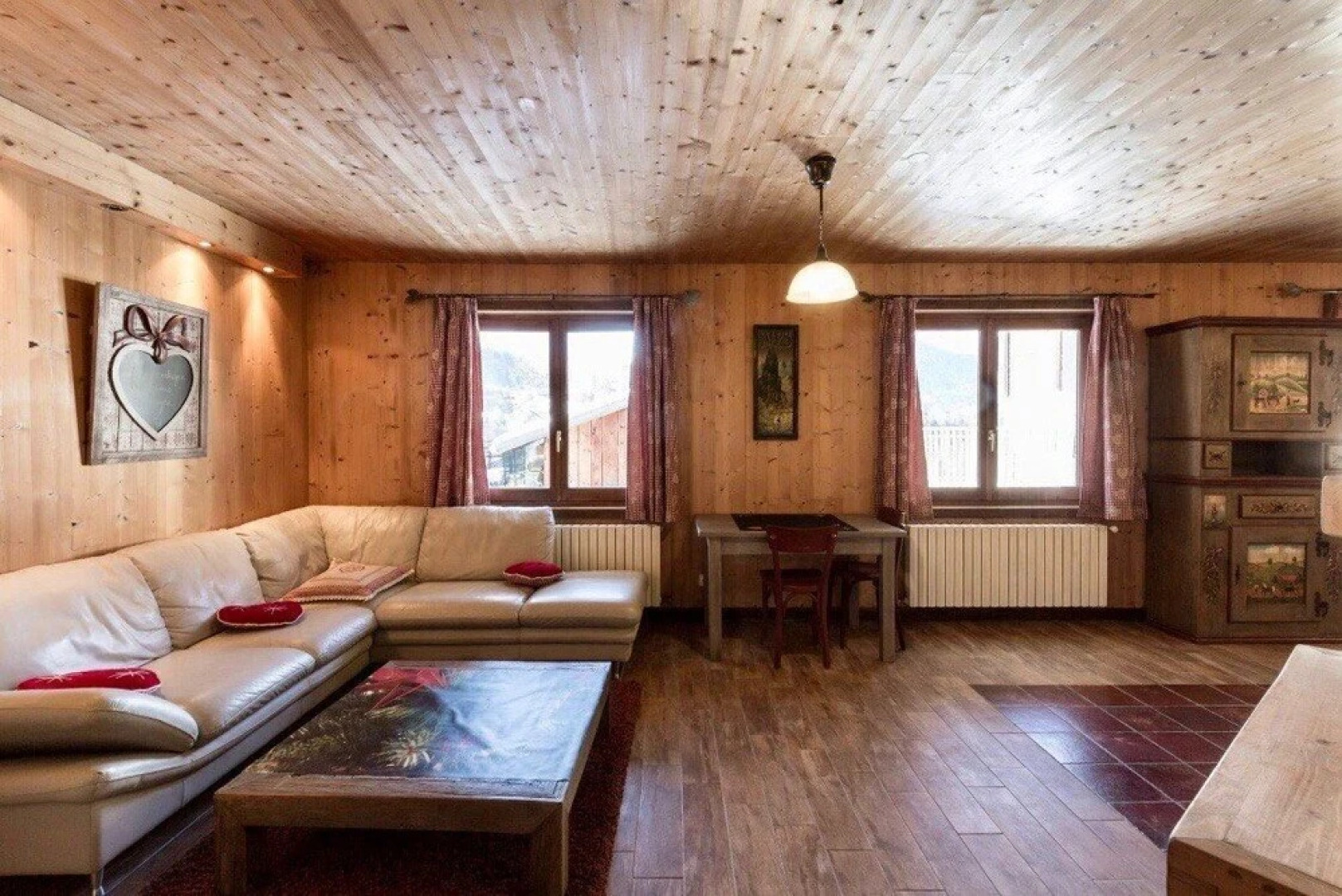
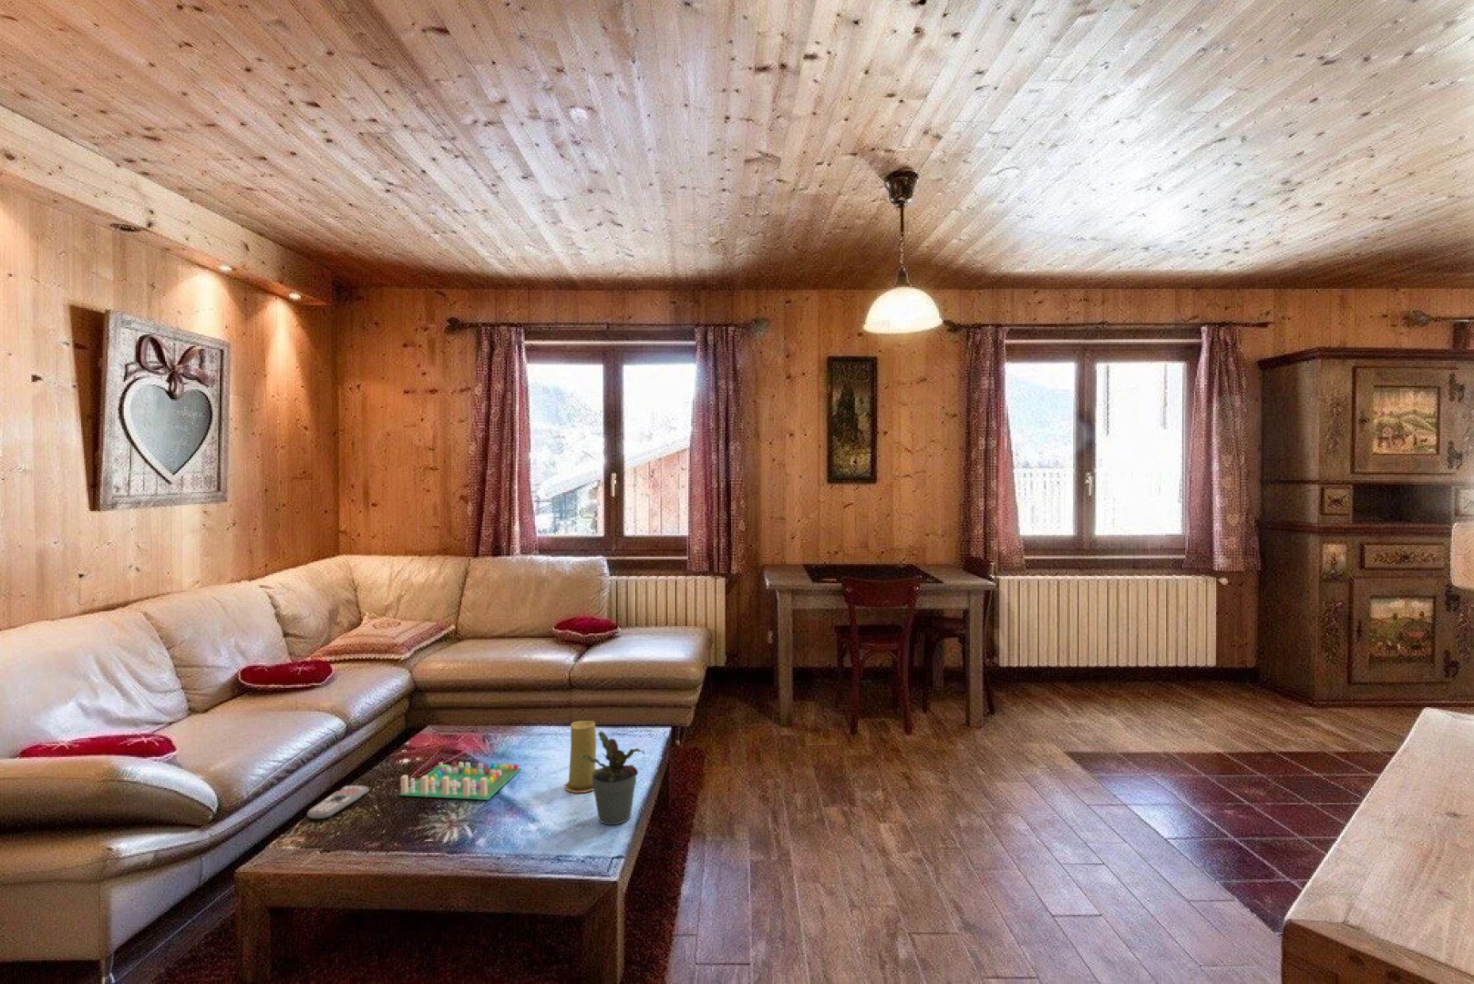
+ potted plant (612, 772)
+ candle (581, 753)
+ board game (462, 773)
+ remote control (337, 802)
